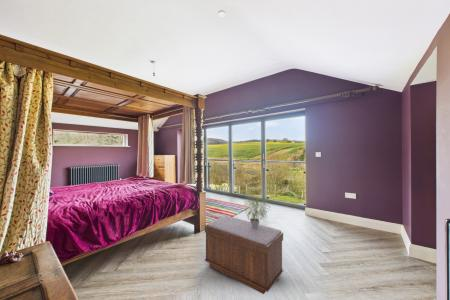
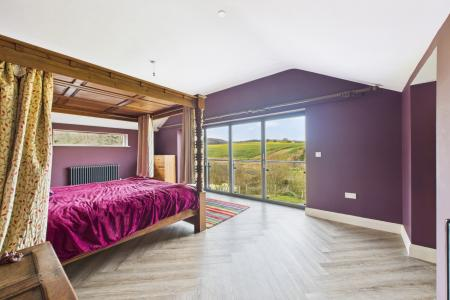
- potted plant (256, 210)
- bench (242, 248)
